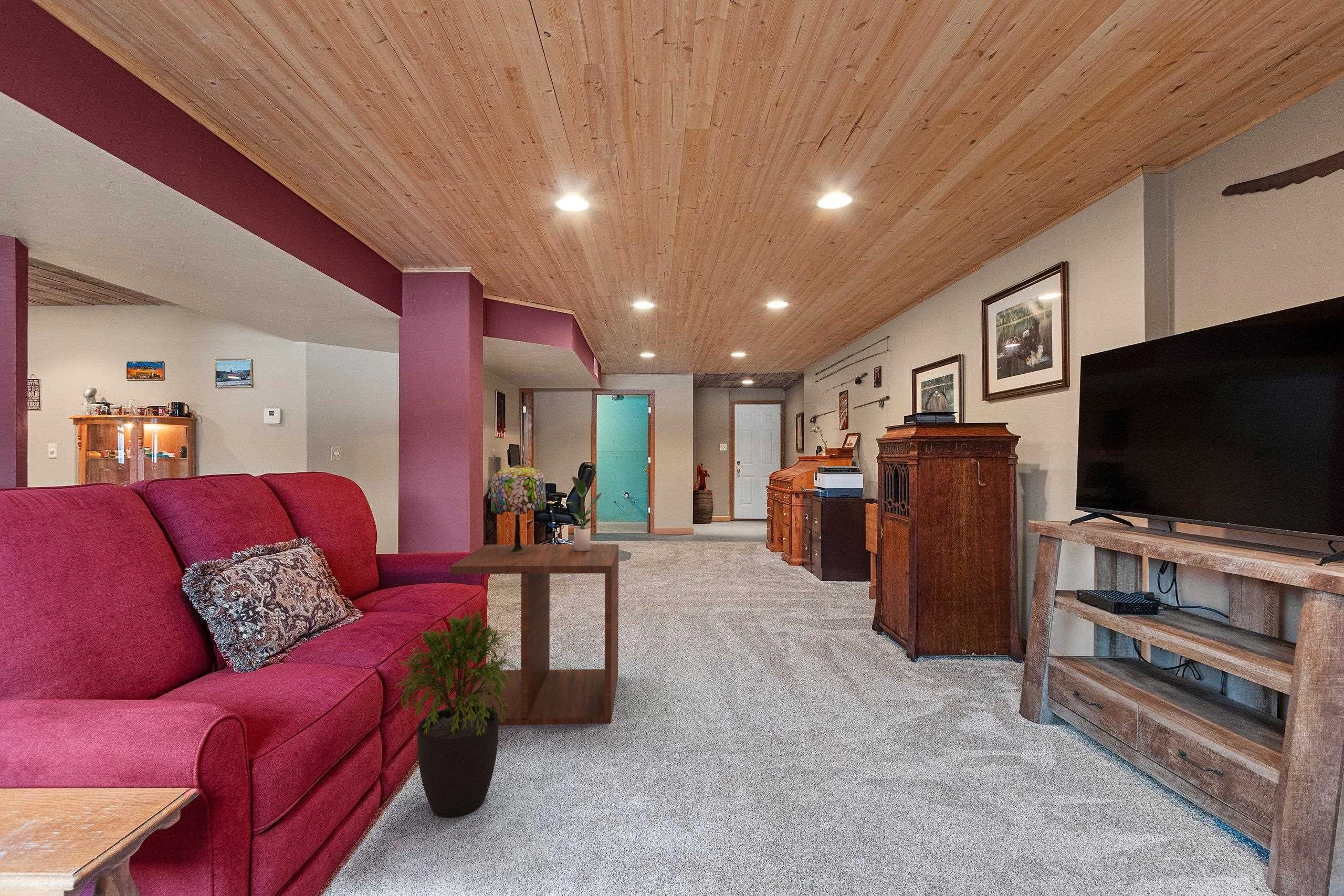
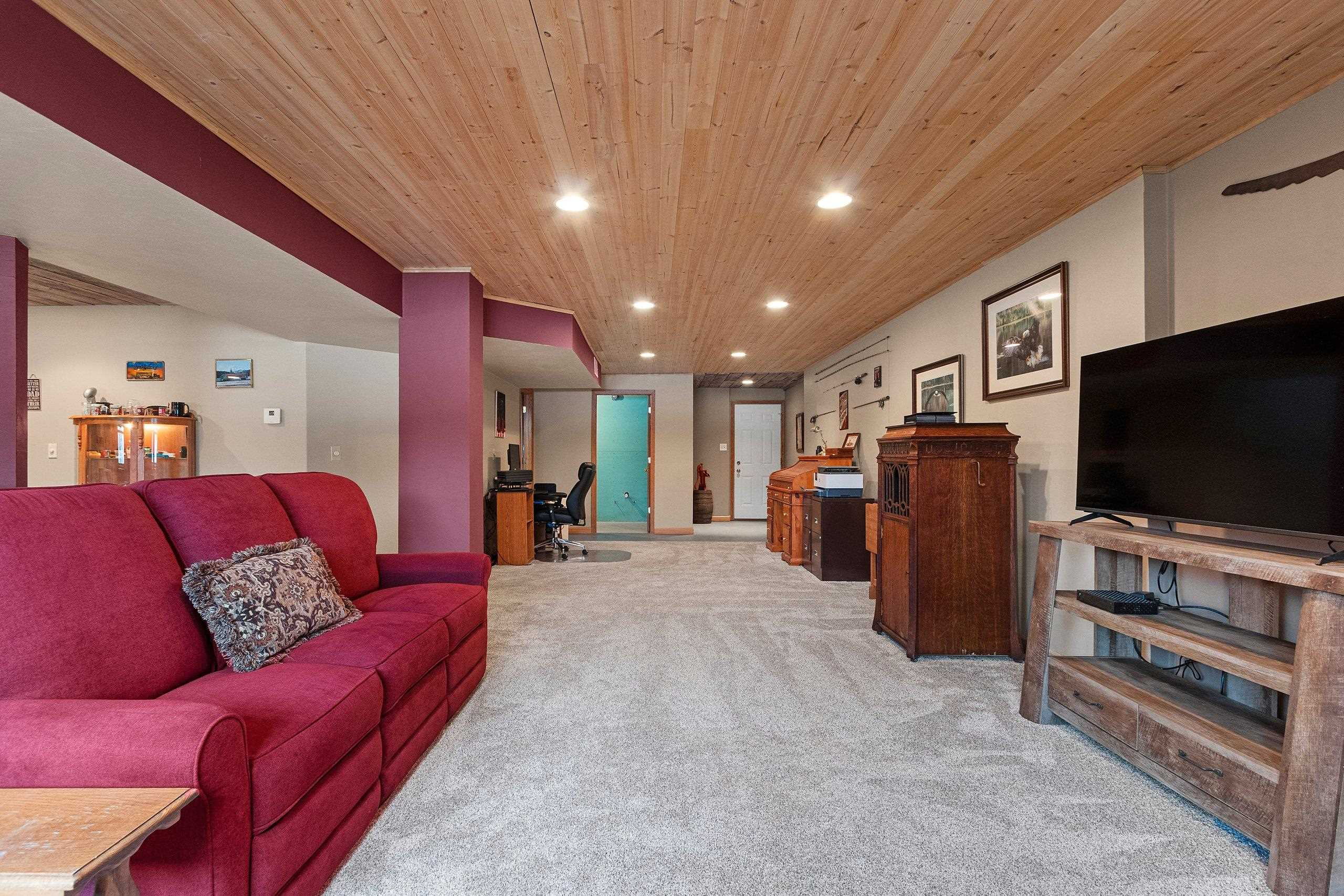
- potted plant (584, 512)
- side table (542, 626)
- table lamp (519, 507)
- potted plant (453, 709)
